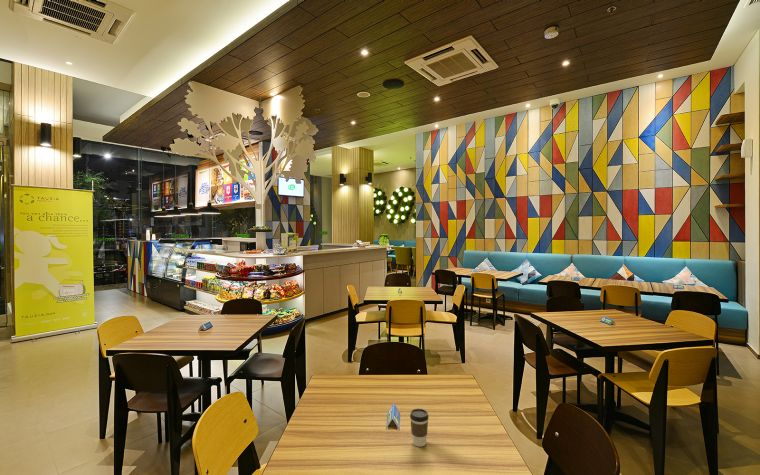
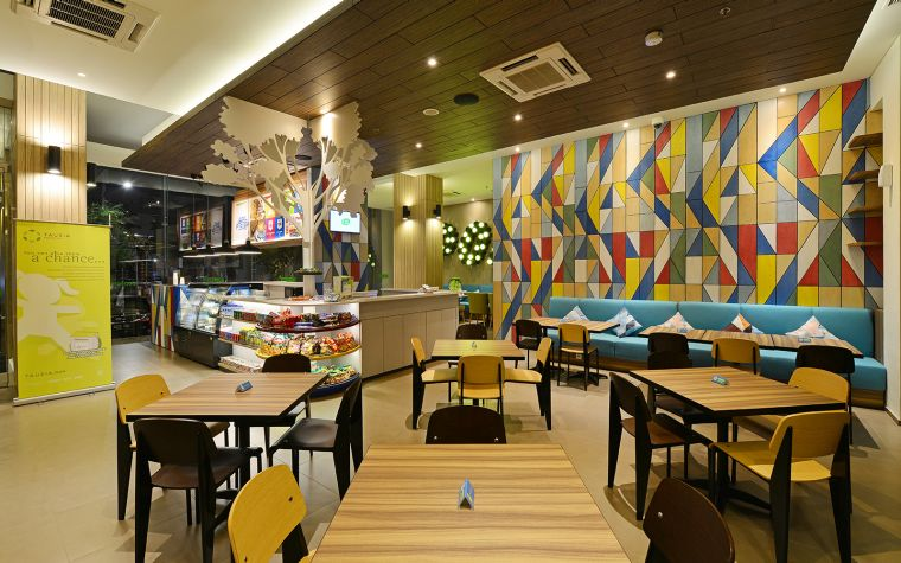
- coffee cup (419, 427)
